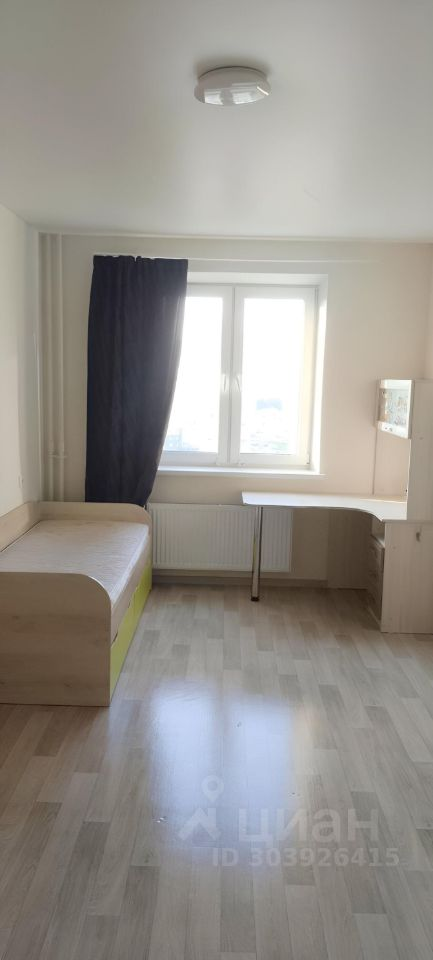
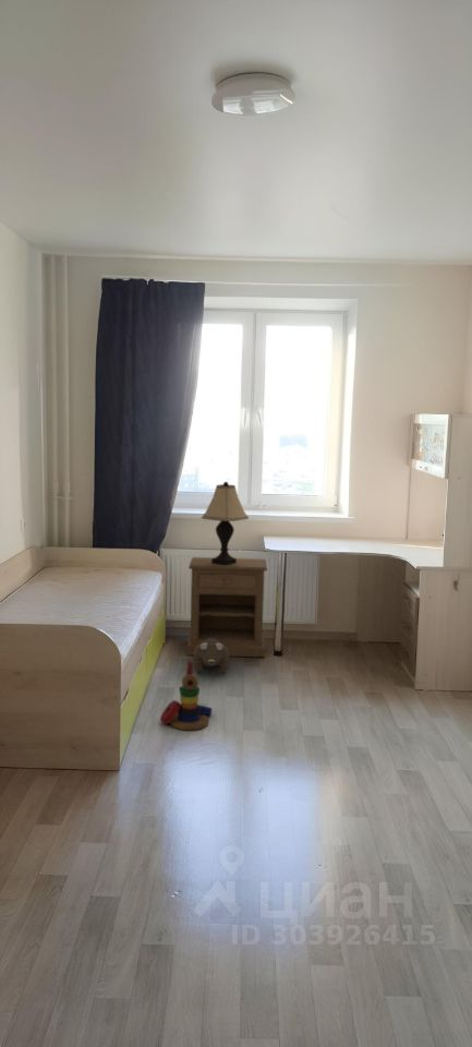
+ lamp (225, 521)
+ plush toy (210, 654)
+ stacking toy (187, 690)
+ nightstand (227, 605)
